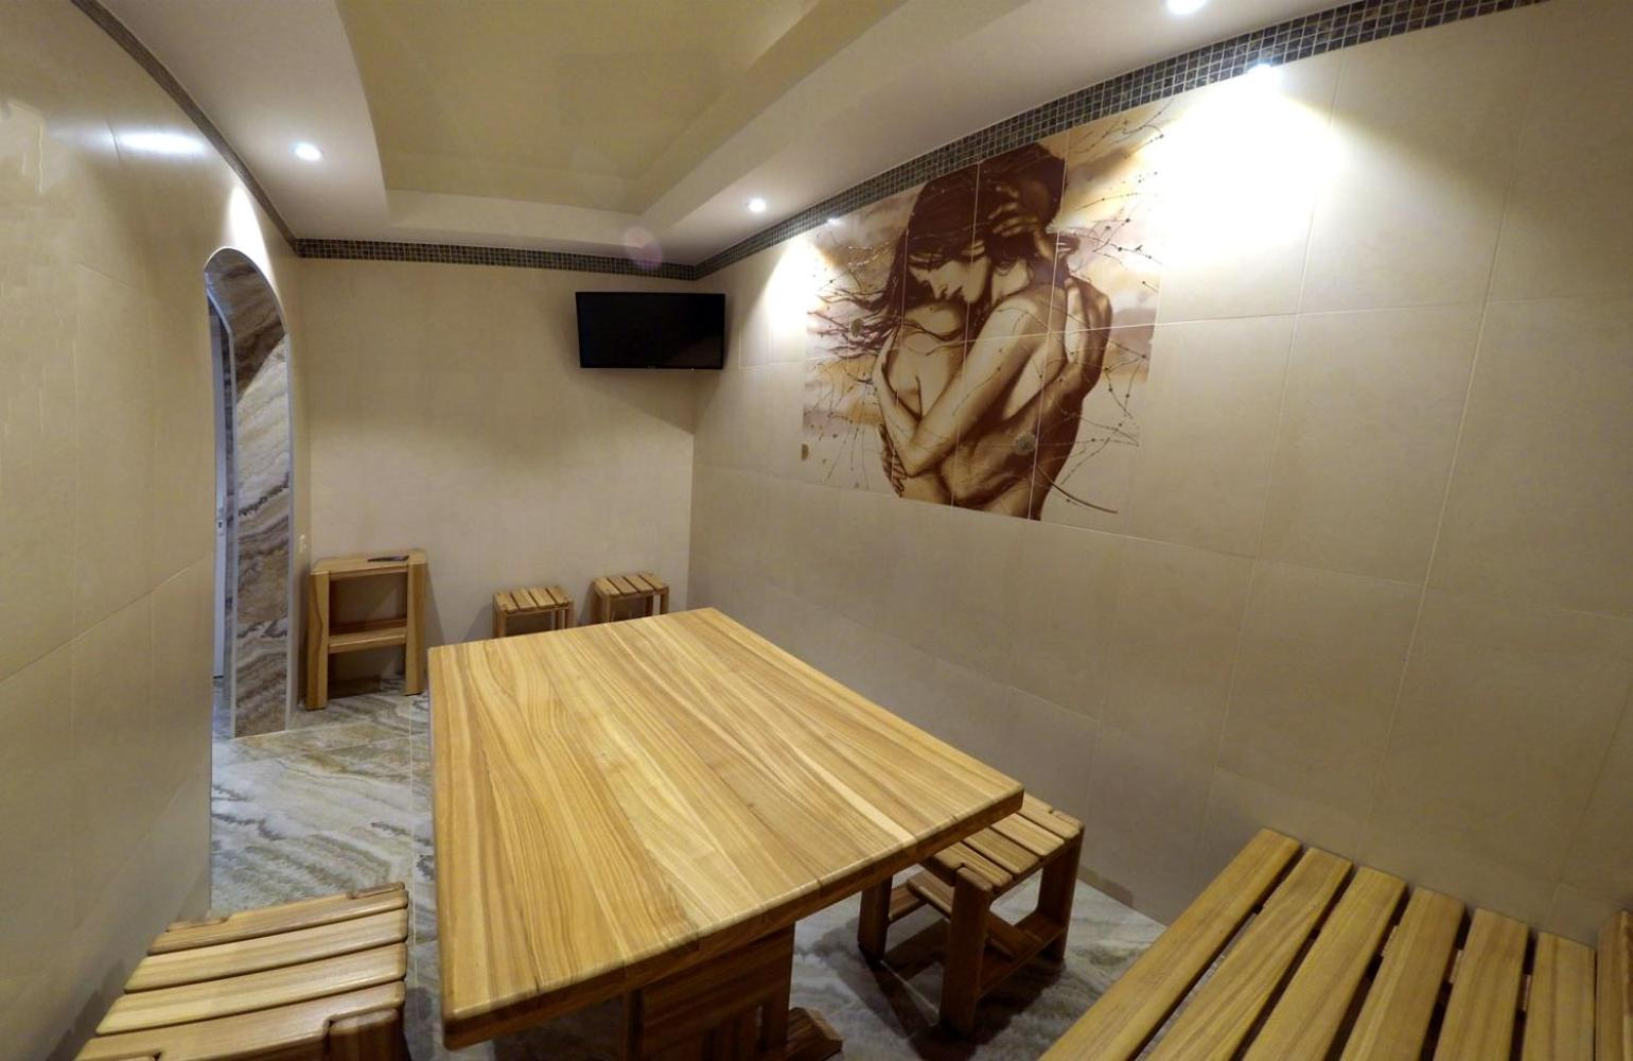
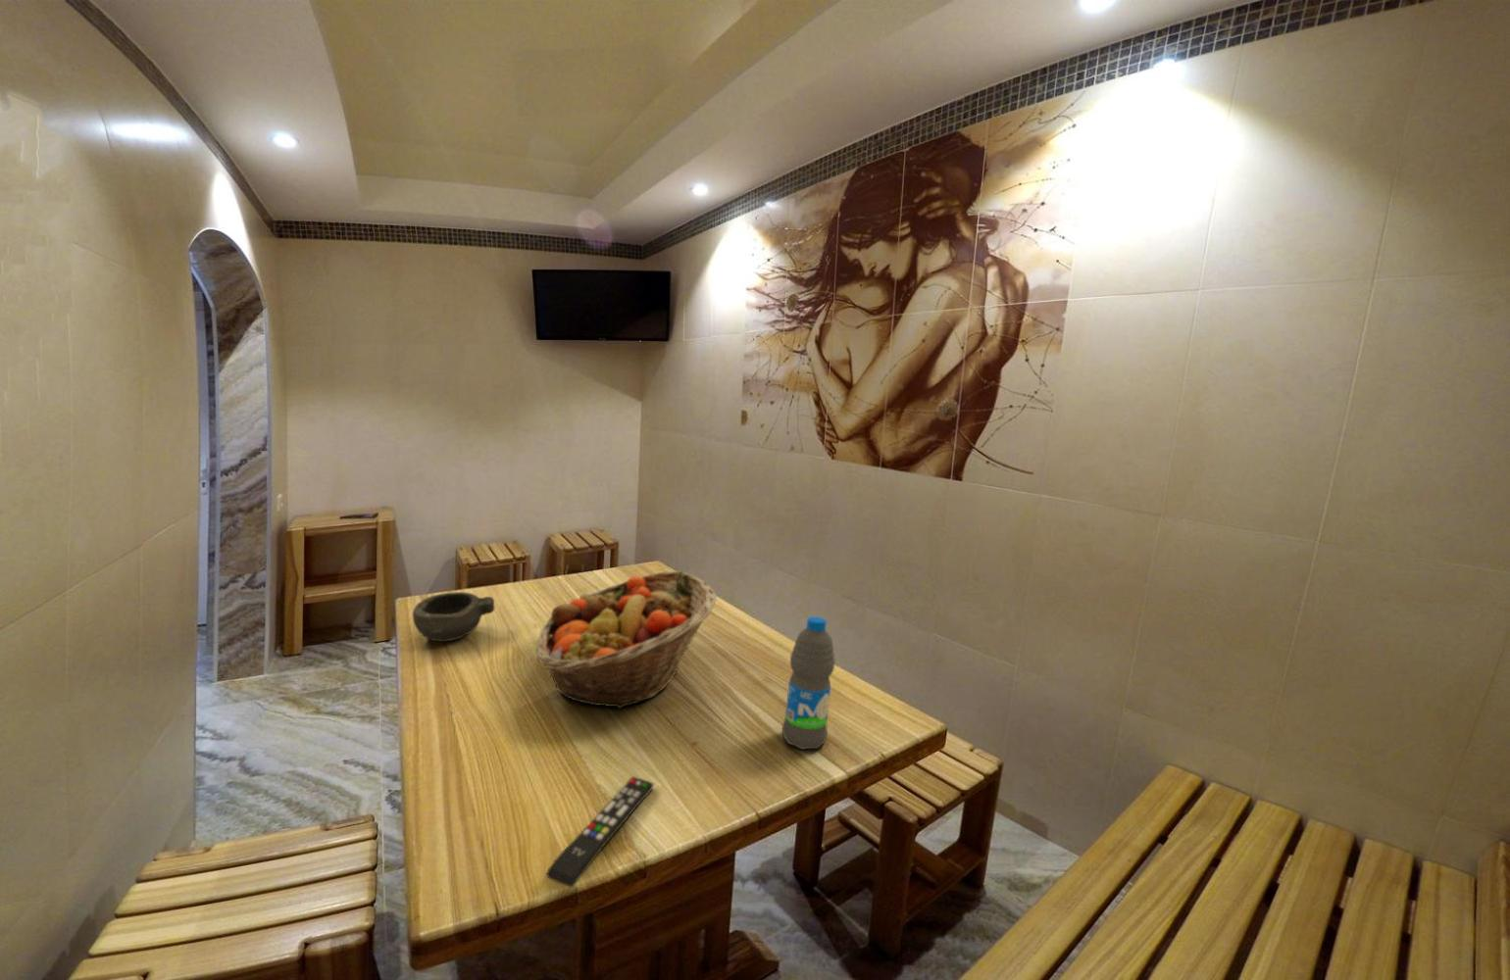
+ fruit basket (626, 628)
+ remote control (606, 824)
+ water bottle (810, 680)
+ bowl (453, 618)
